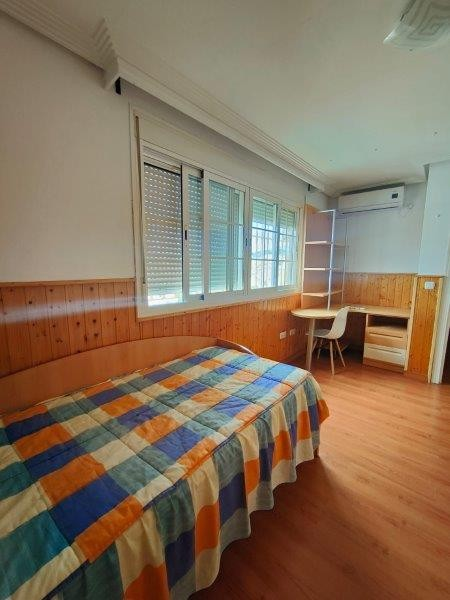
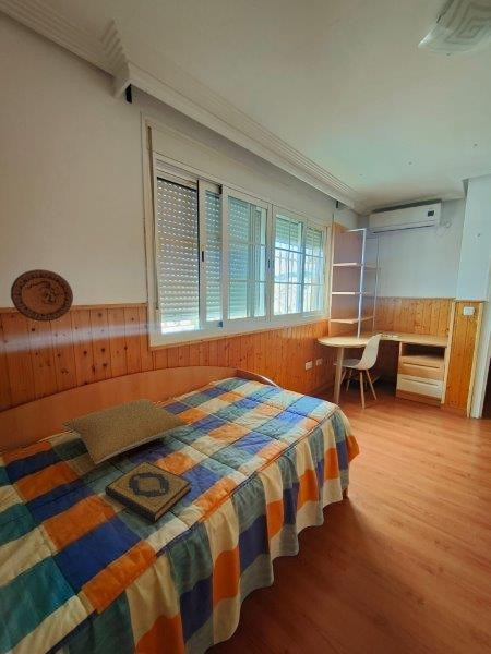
+ hardback book (148, 487)
+ pillow (124, 425)
+ decorative plate (44, 295)
